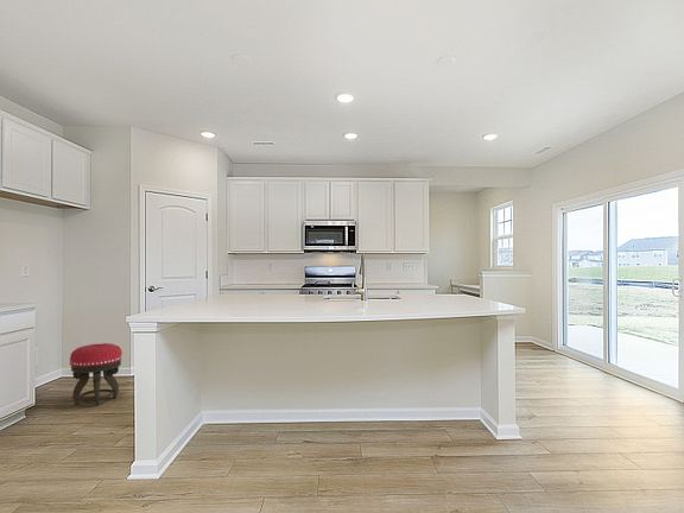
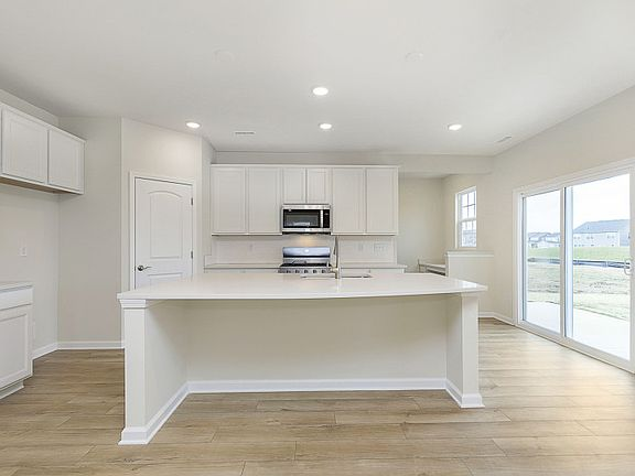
- stool (96, 373)
